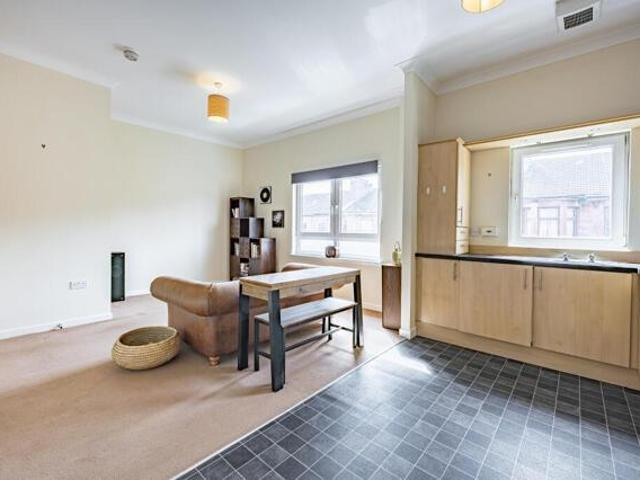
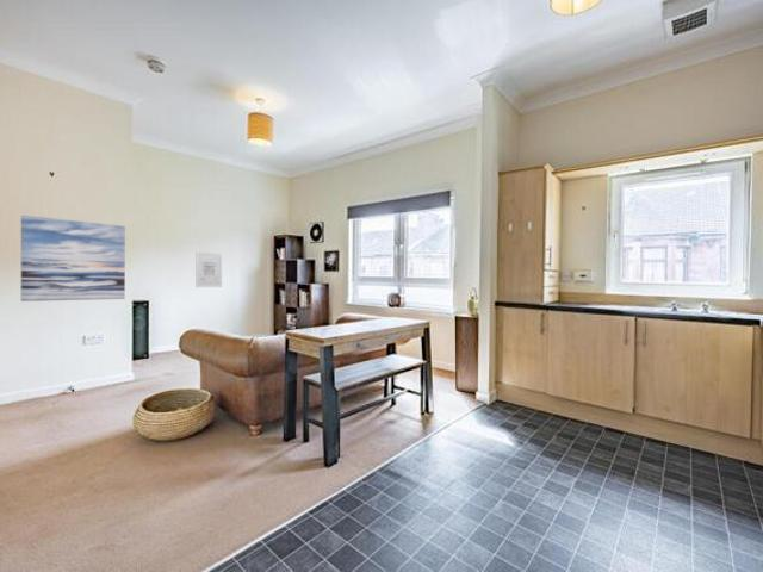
+ wall art (76, 260)
+ wall art (209, 269)
